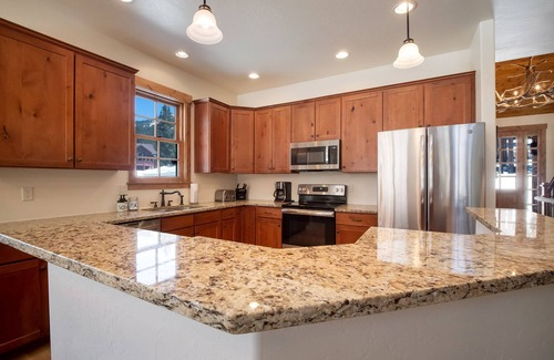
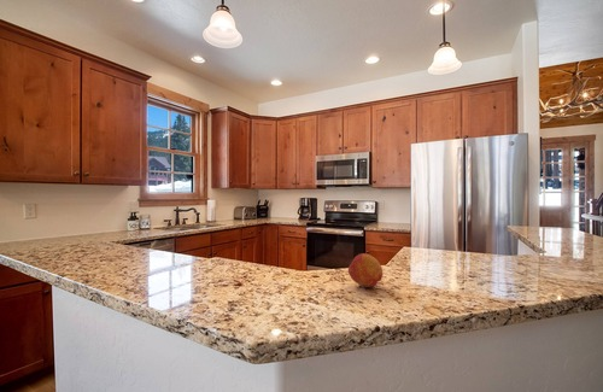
+ fruit (365, 269)
